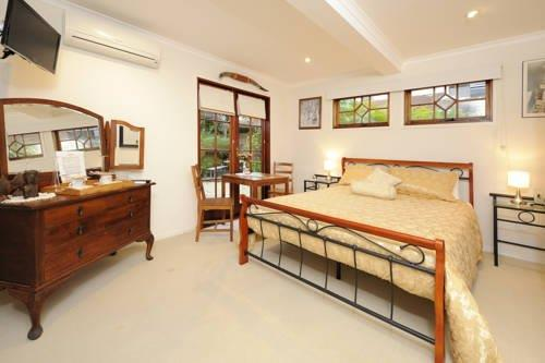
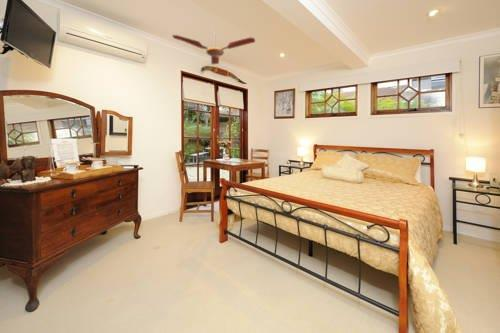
+ ceiling fan (214, 47)
